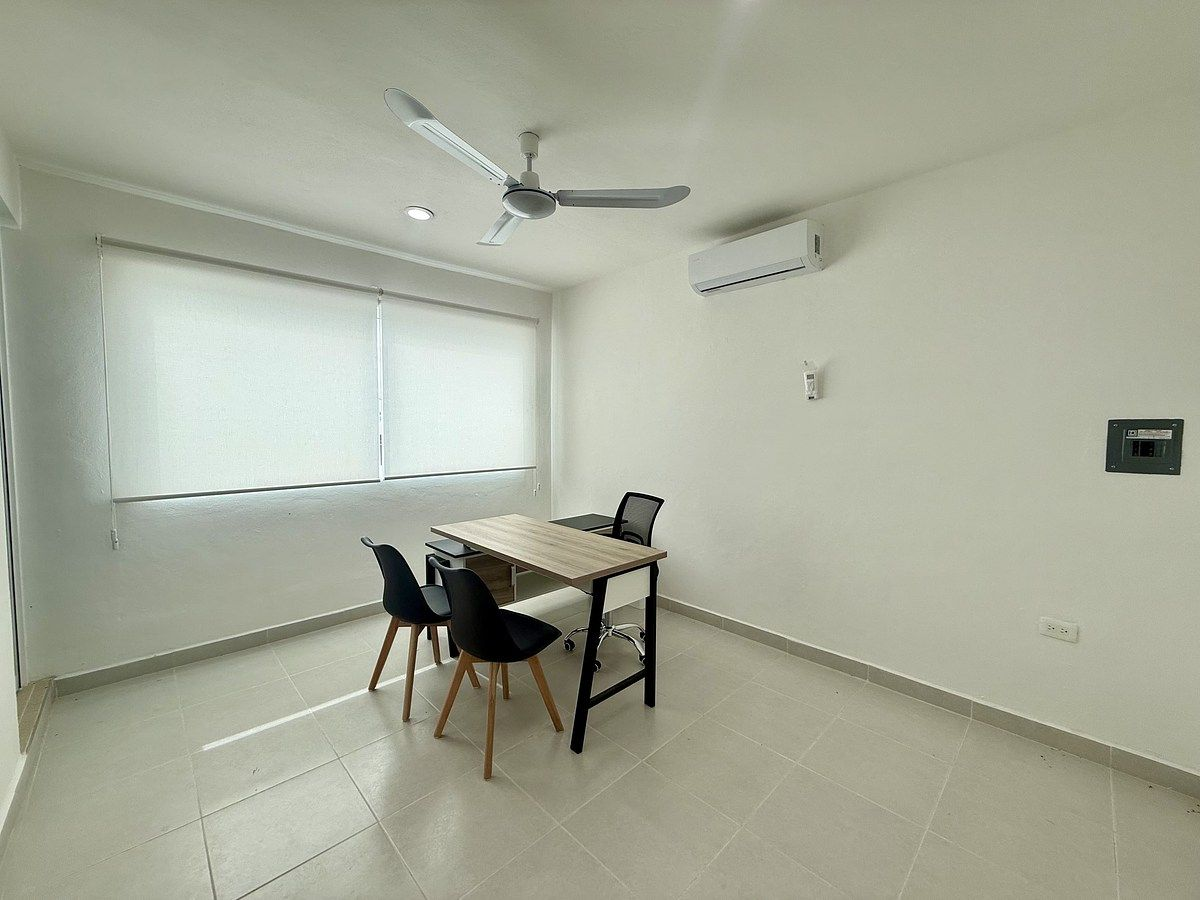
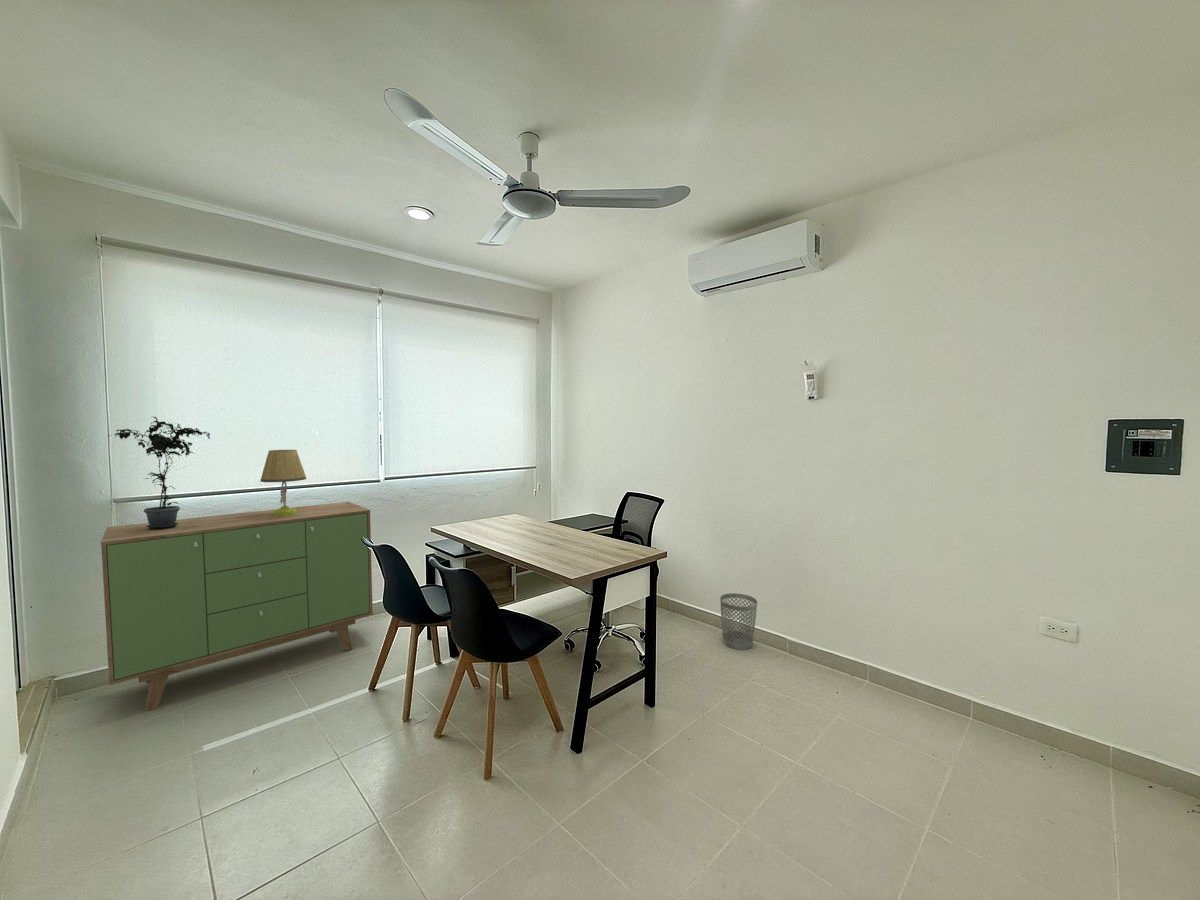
+ wastebasket (738, 622)
+ sideboard (254, 591)
+ potted plant (163, 472)
+ table lamp (283, 481)
